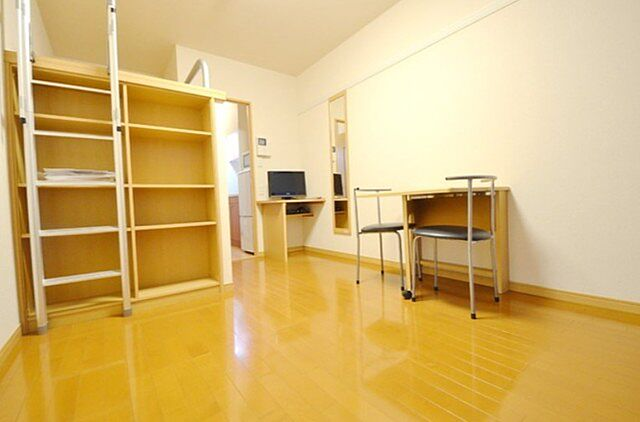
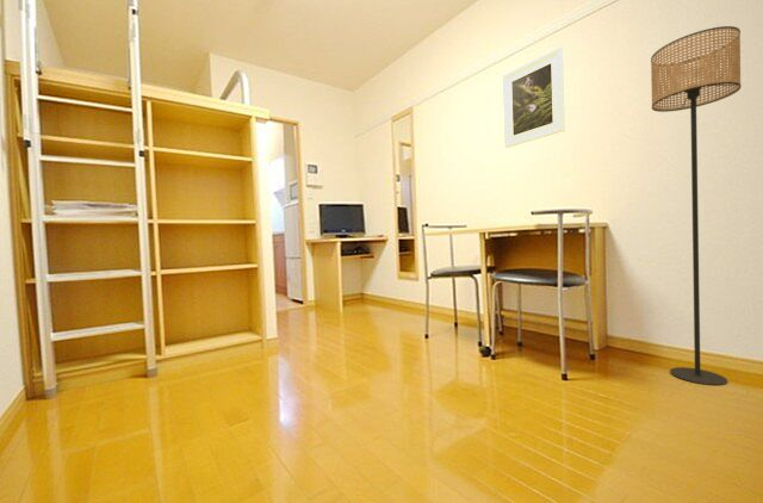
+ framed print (531, 101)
+ floor lamp (695, 213)
